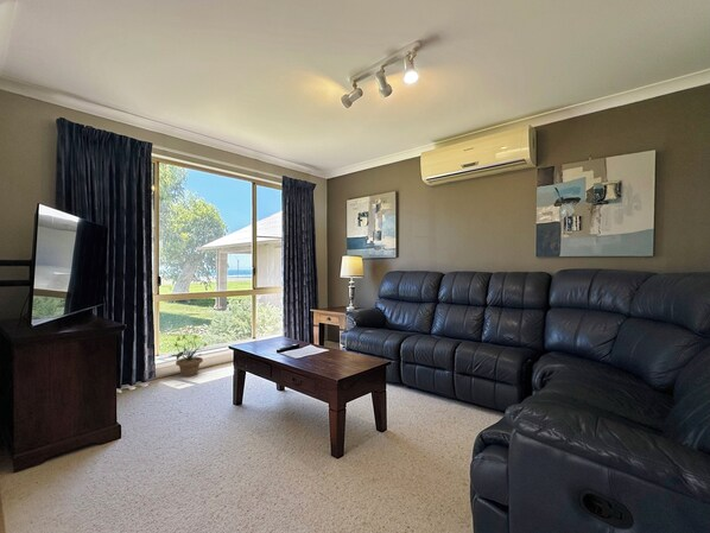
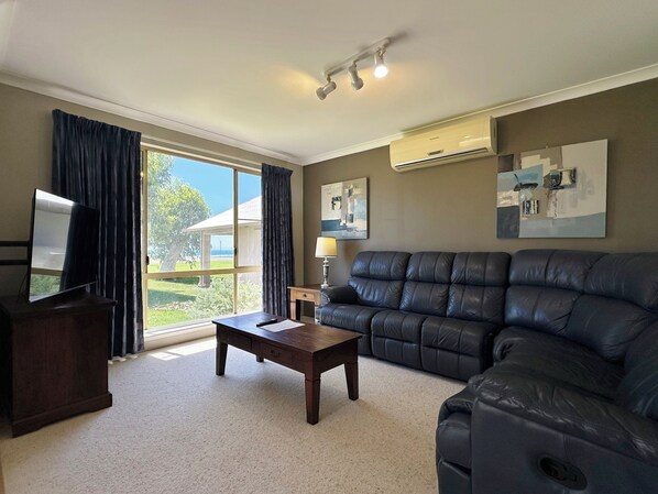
- potted plant (188, 355)
